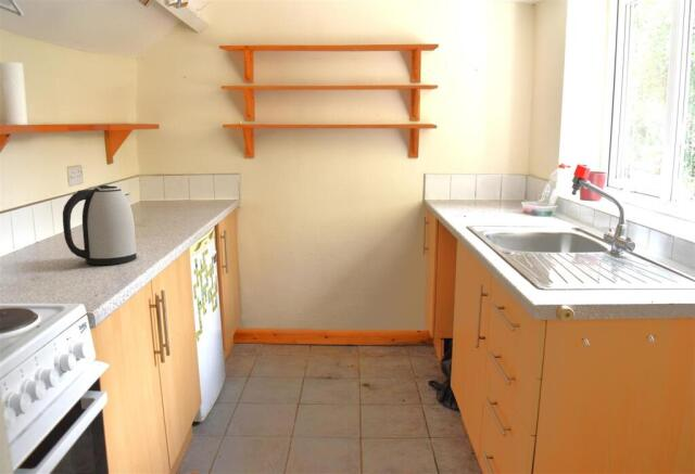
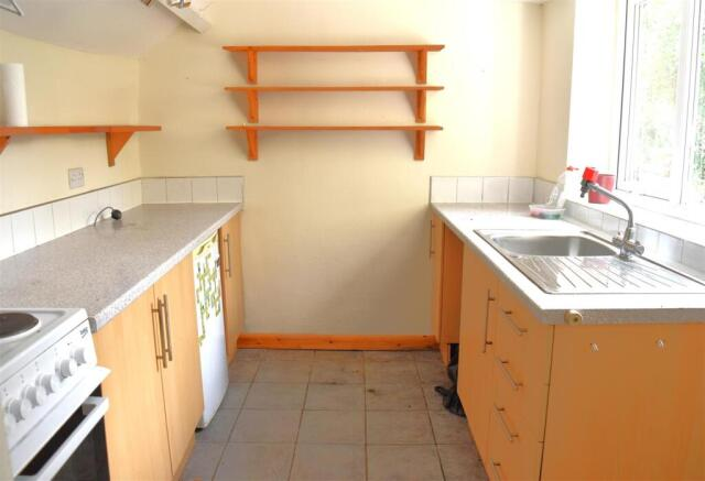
- kettle (99, 223)
